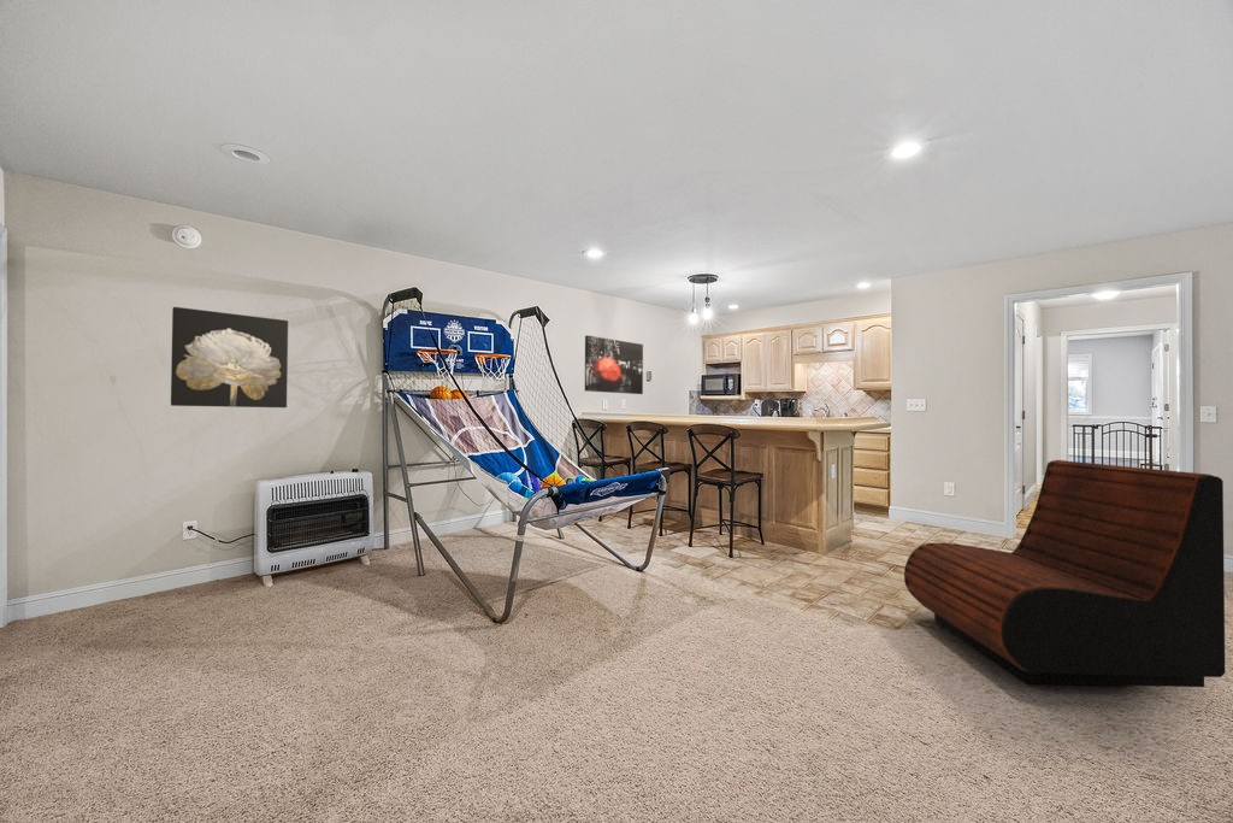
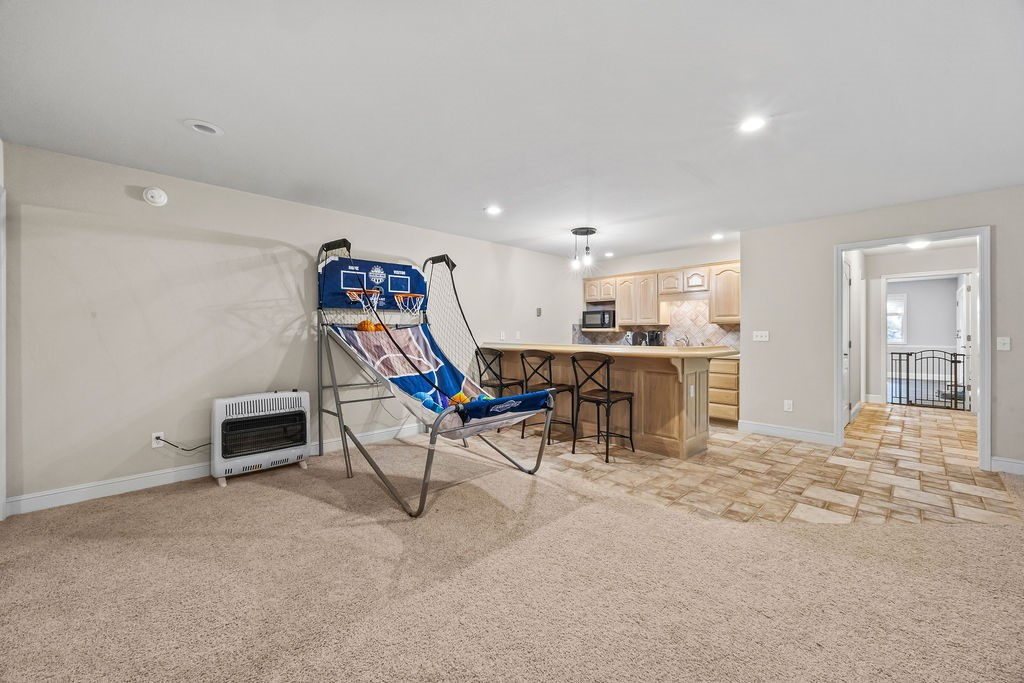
- wall art (232, 360)
- lounge chair (1038, 557)
- wall art (615, 366)
